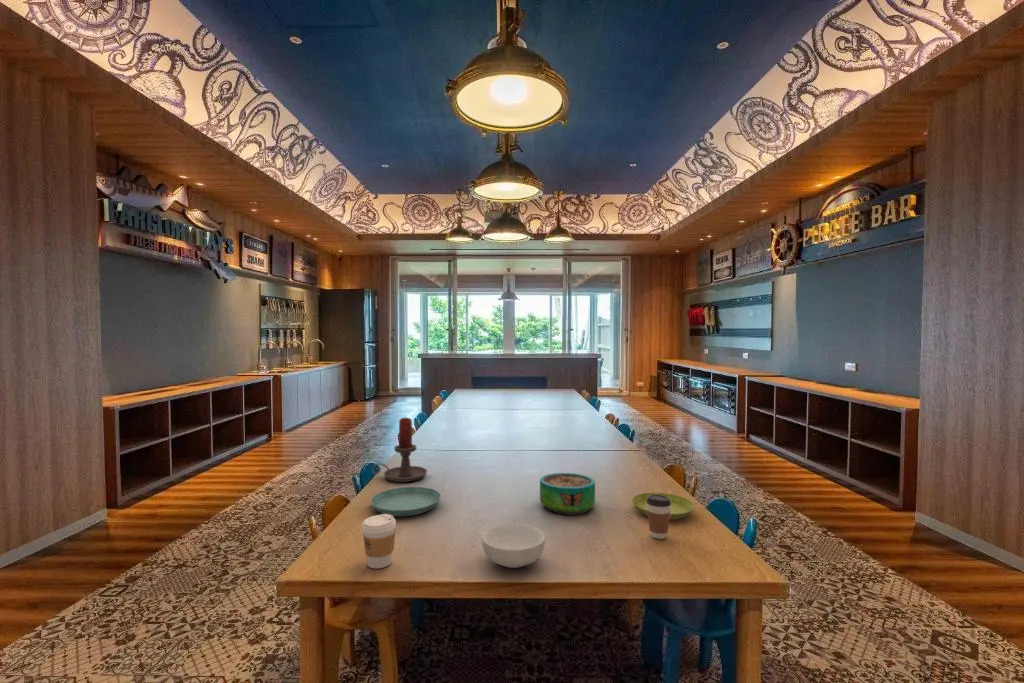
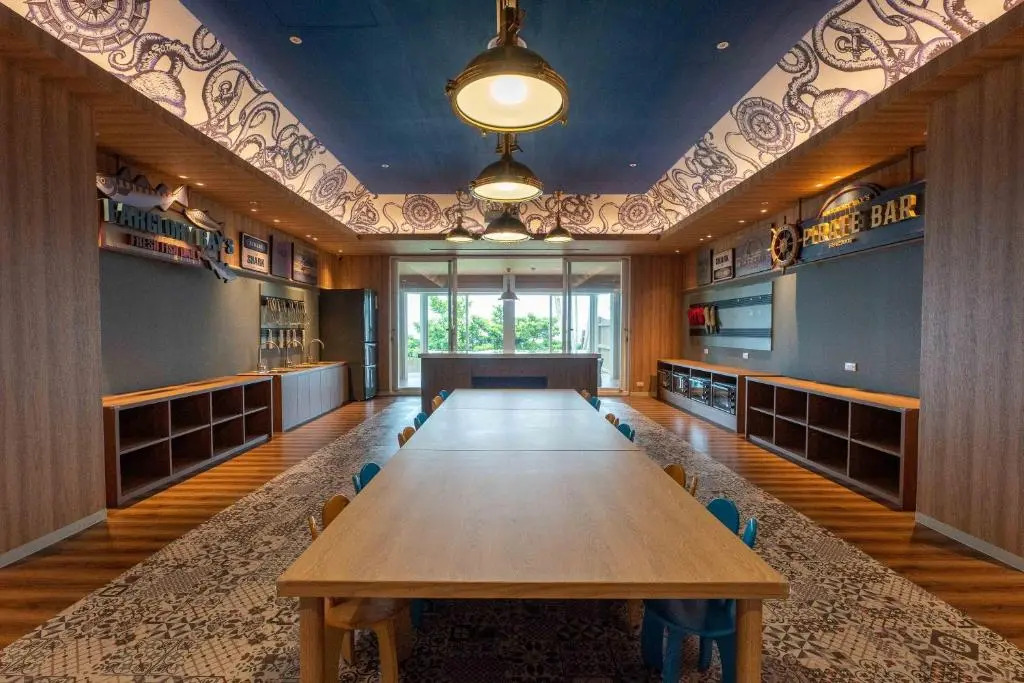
- coffee cup (658, 516)
- cereal bowl (513, 548)
- saucer (670, 507)
- coffee cup (379, 540)
- candle holder (399, 447)
- decorative bowl (567, 492)
- saucer (406, 501)
